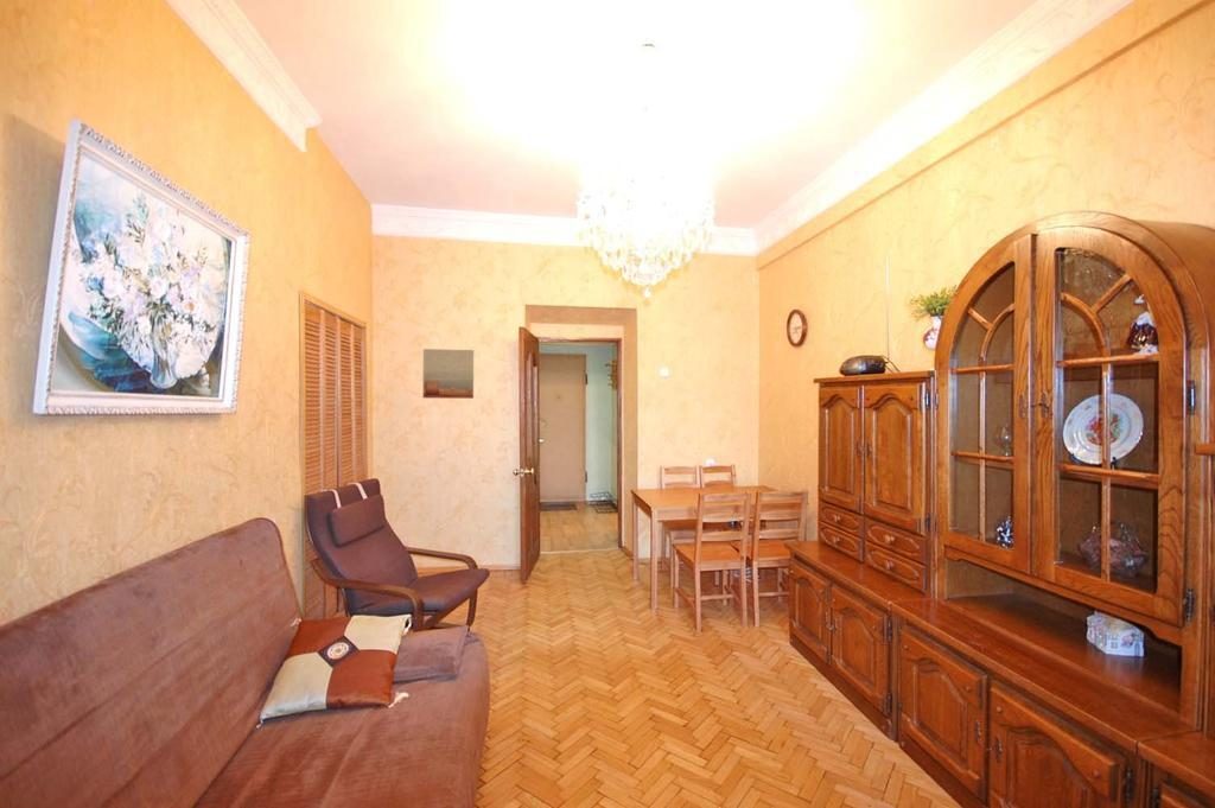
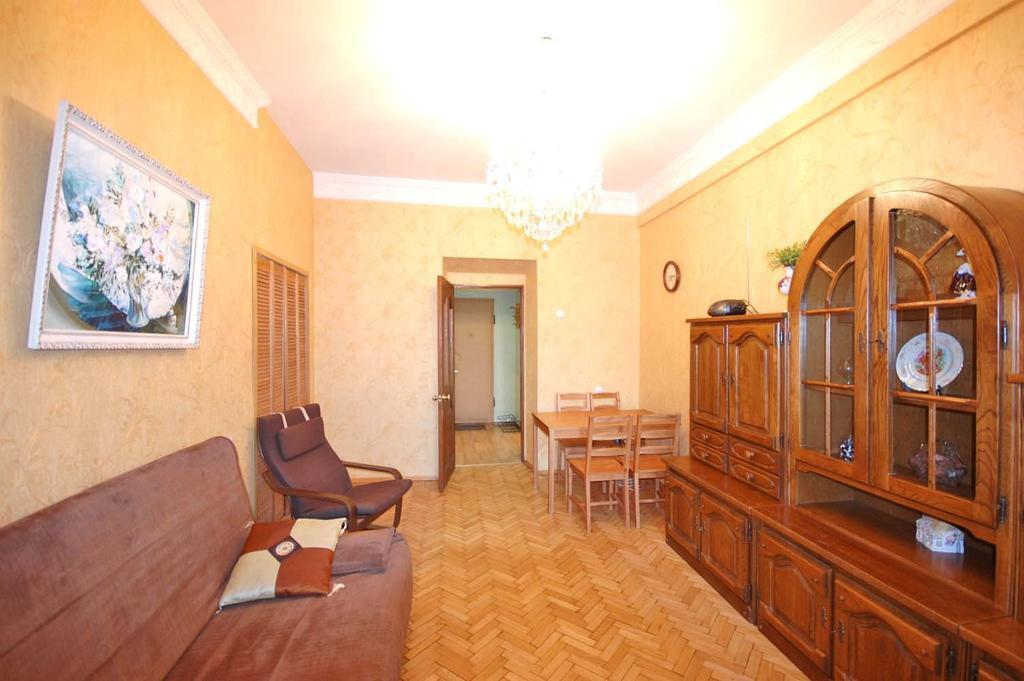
- wall art (449, 374)
